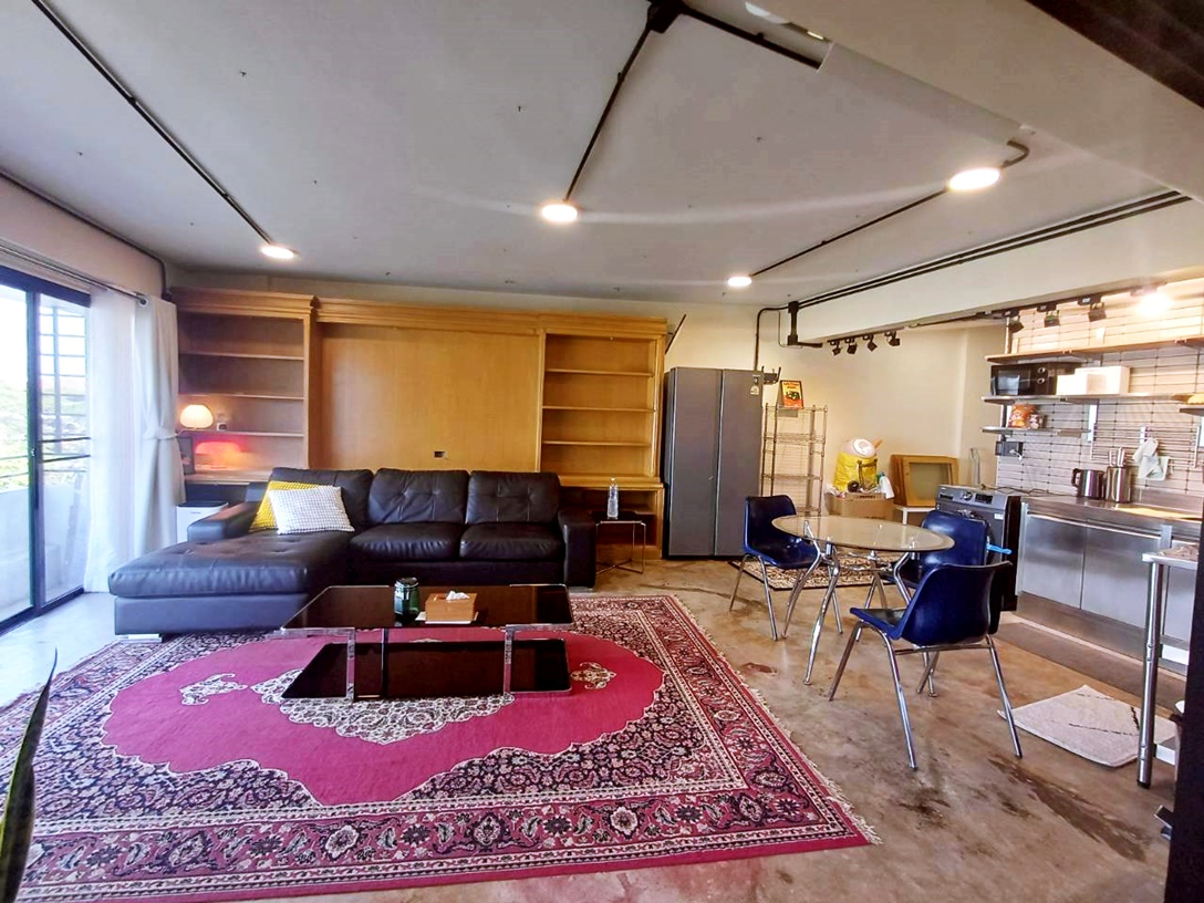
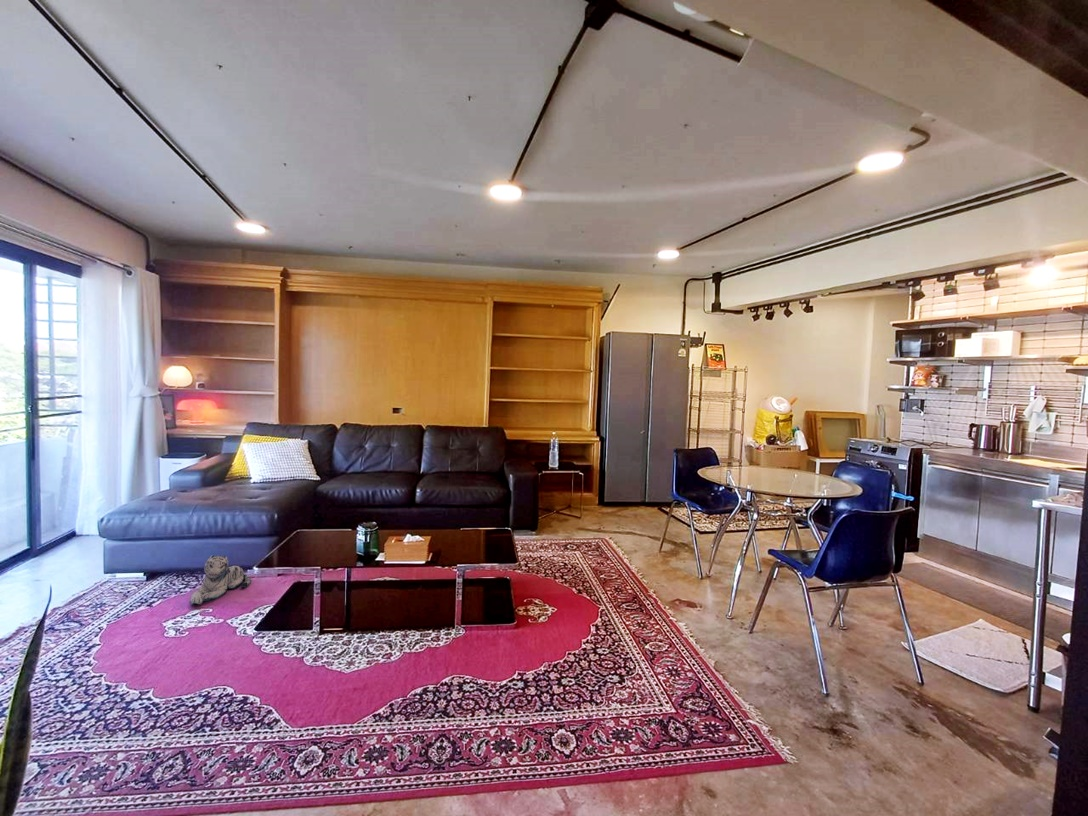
+ plush toy (222, 572)
